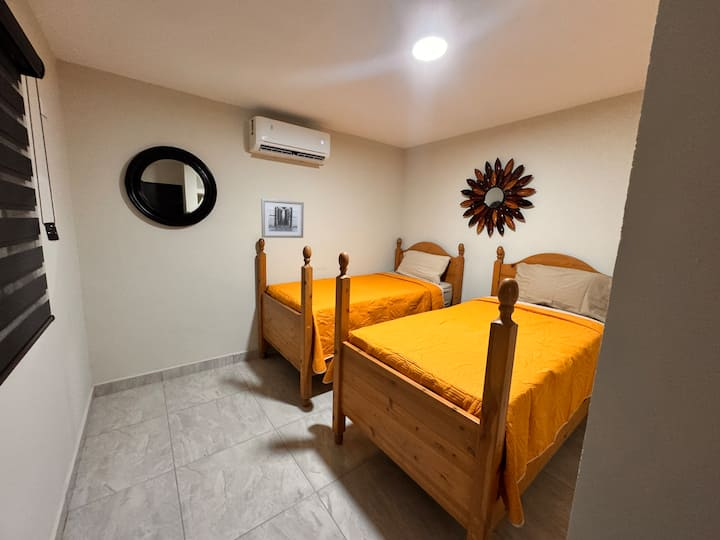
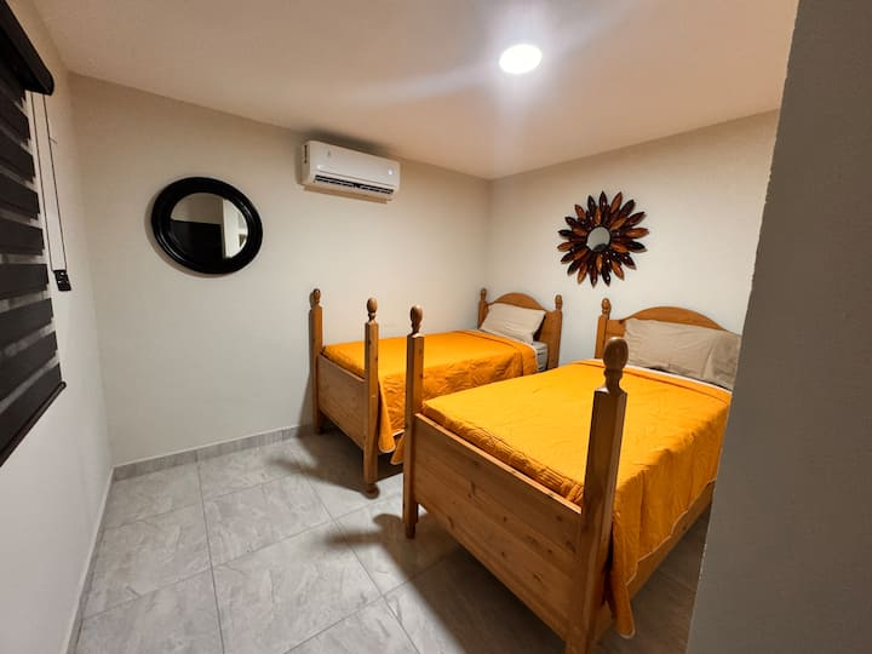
- wall art (283, 219)
